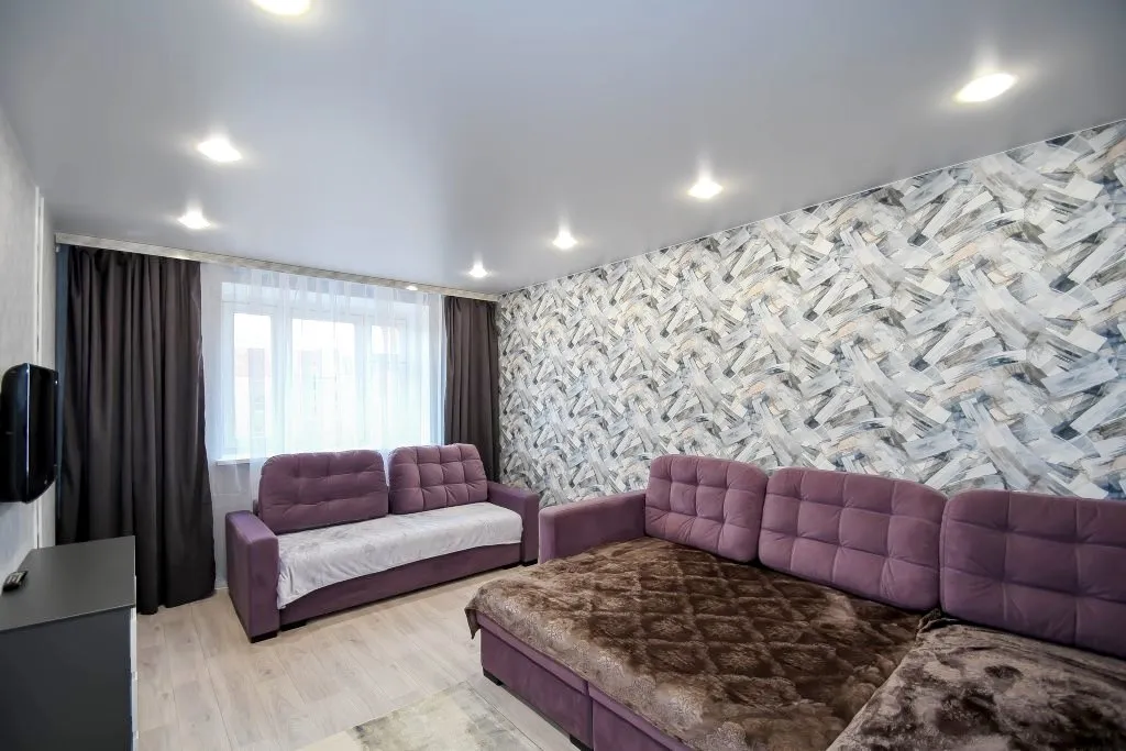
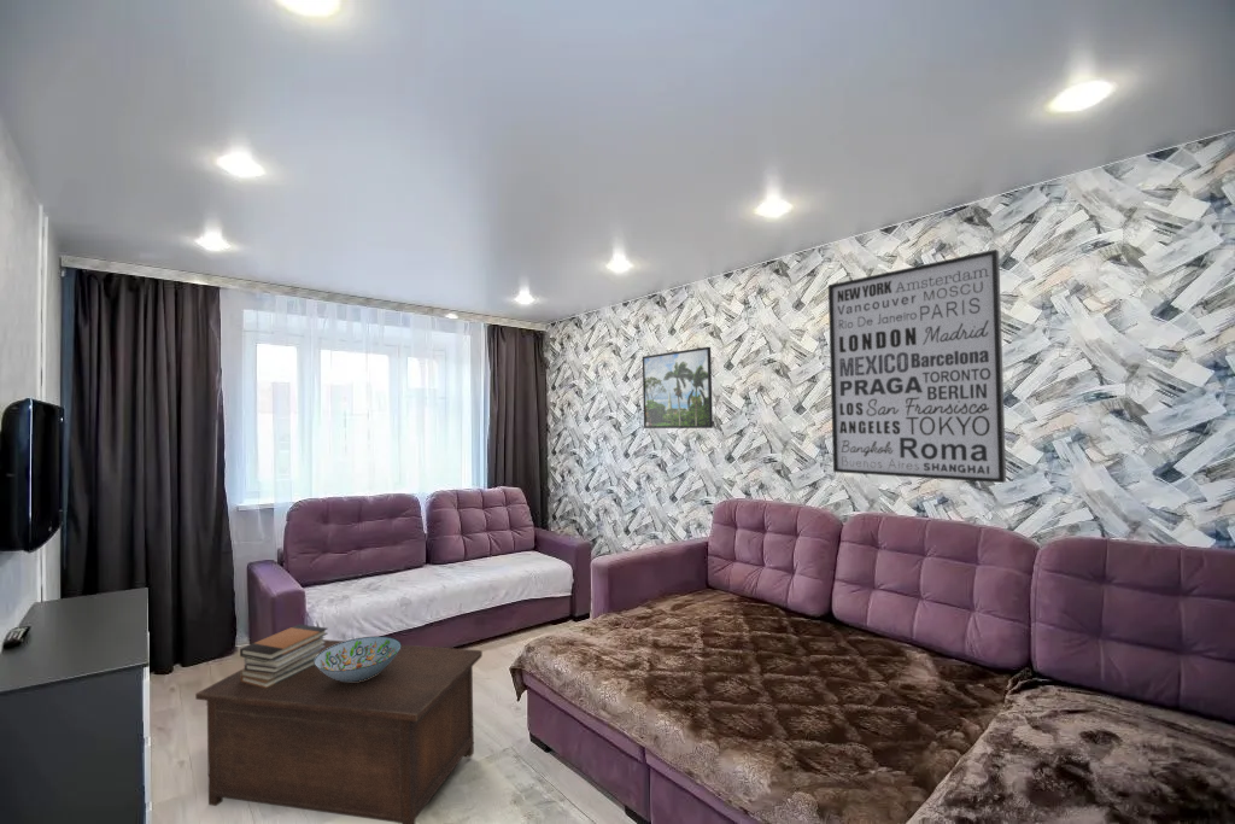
+ wall art (907, 373)
+ book stack (285, 653)
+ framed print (674, 390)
+ cabinet (350, 723)
+ decorative bowl (358, 664)
